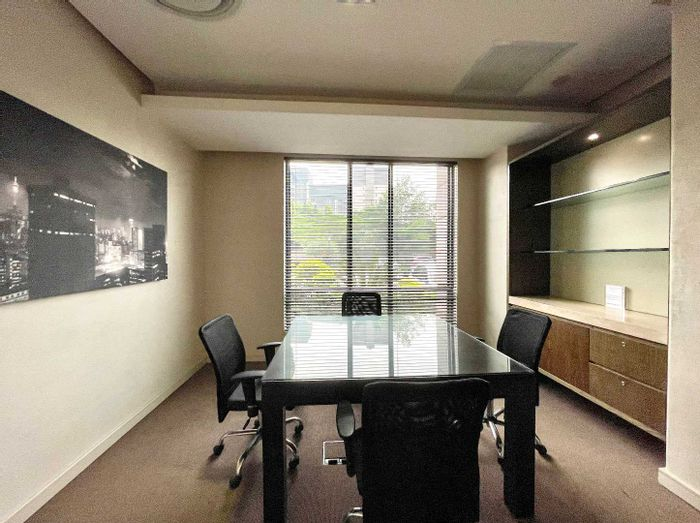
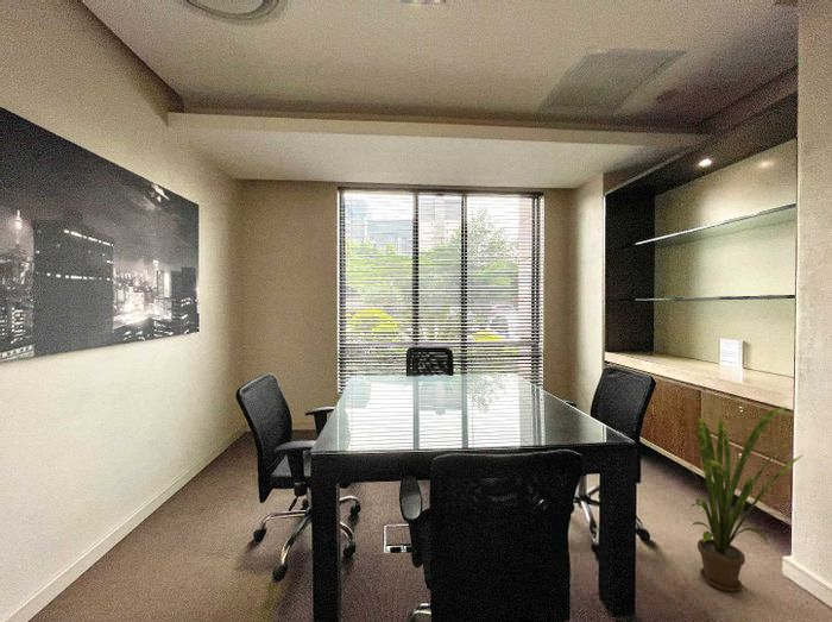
+ house plant (727, 492)
